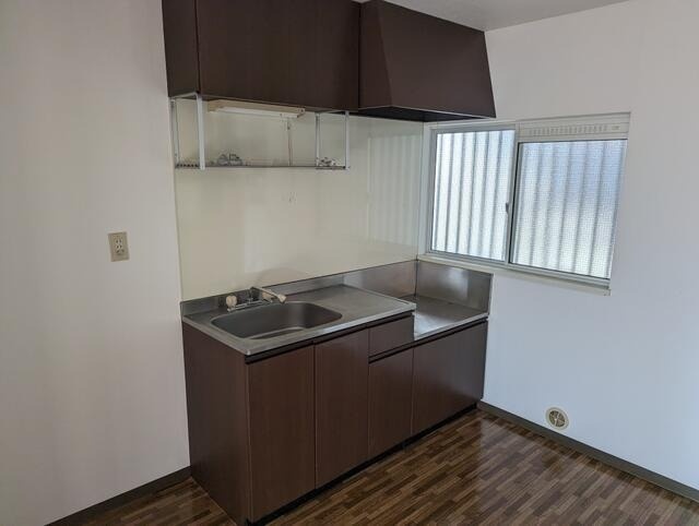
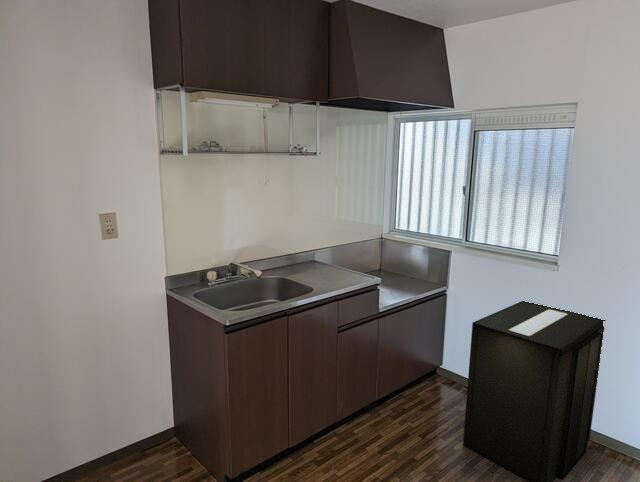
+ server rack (535, 384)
